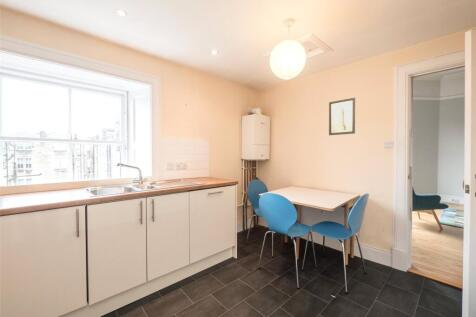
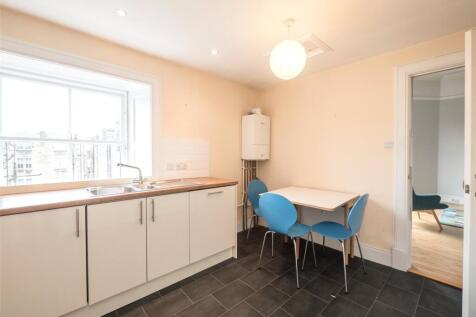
- wall art (341, 117)
